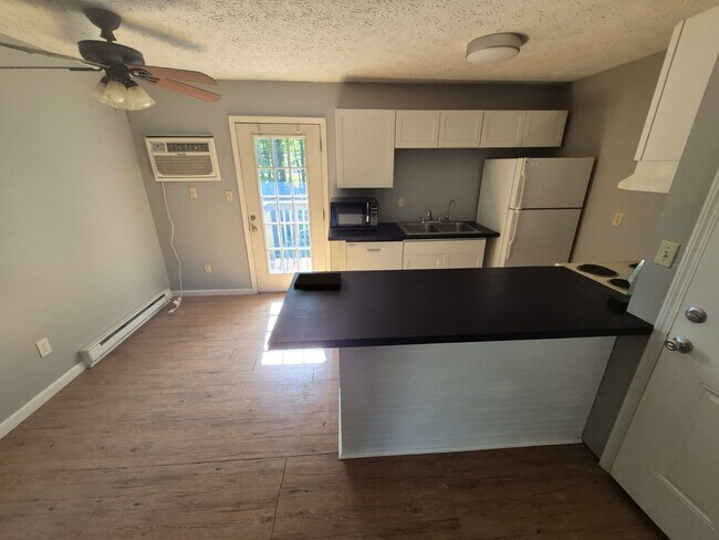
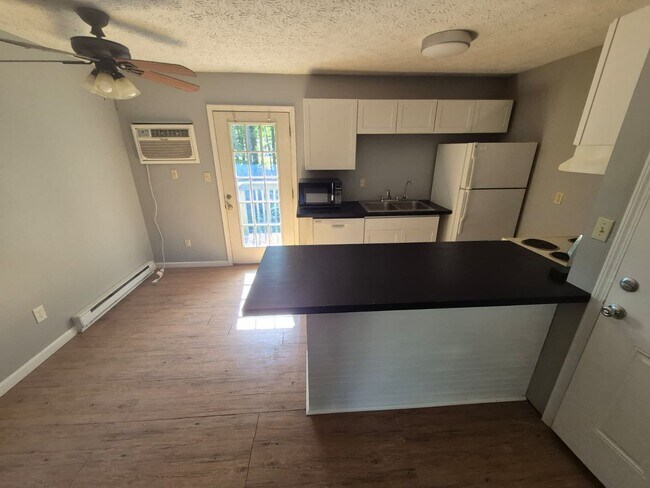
- notebook (319, 280)
